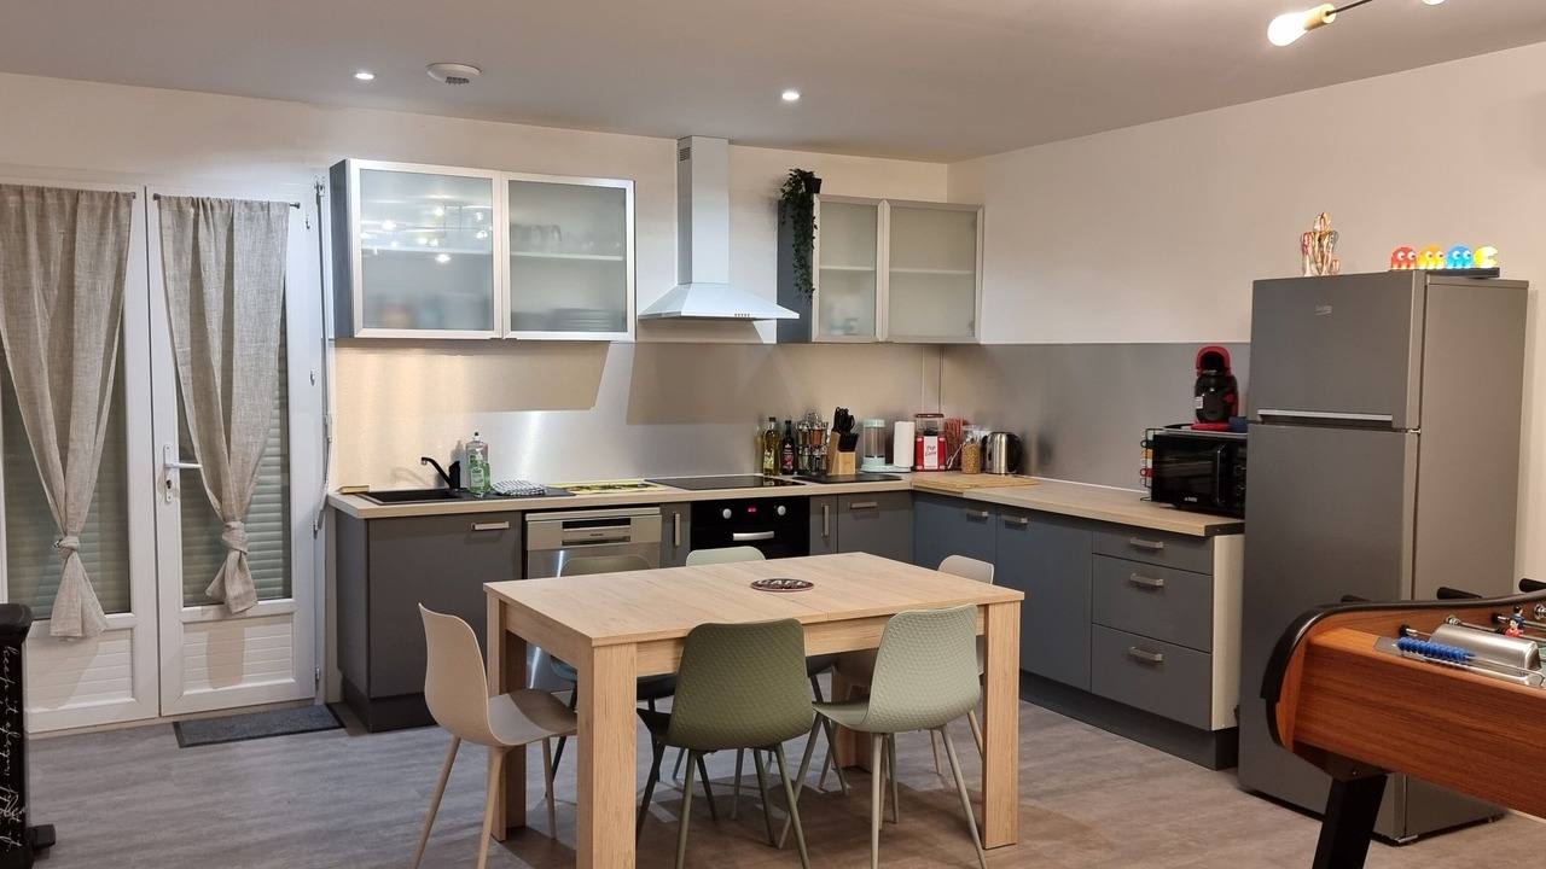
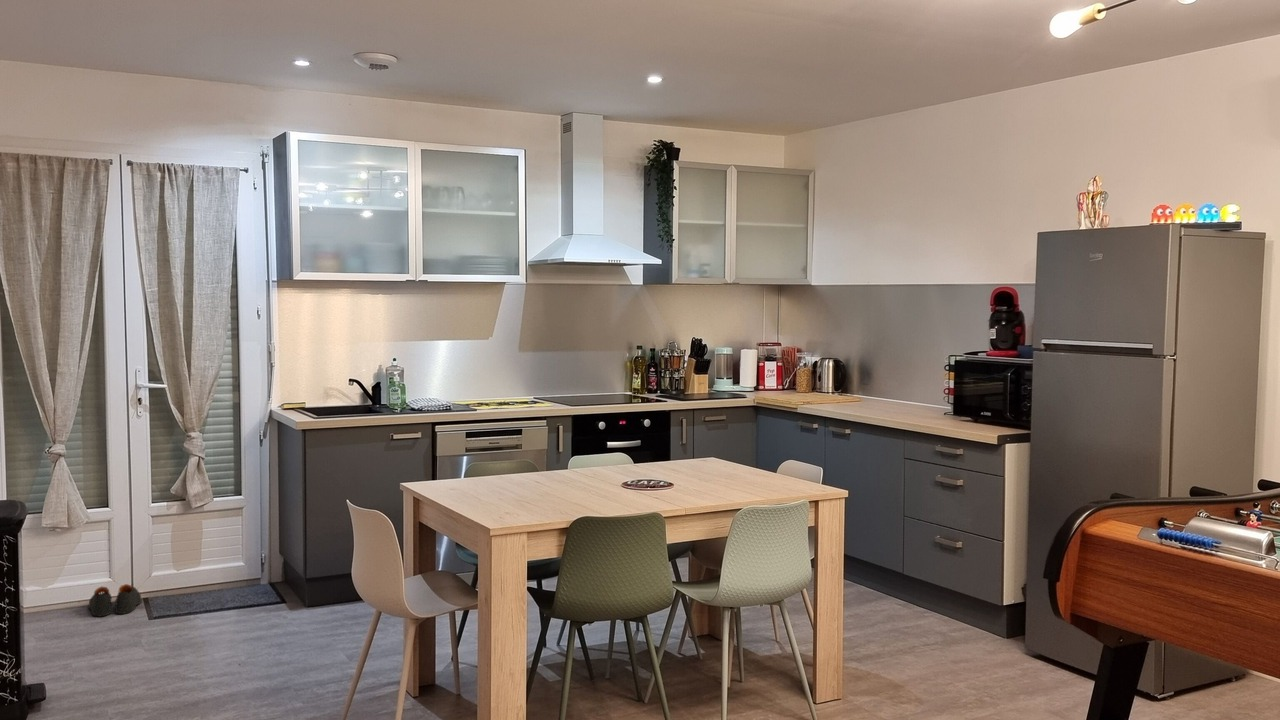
+ shoes (117, 595)
